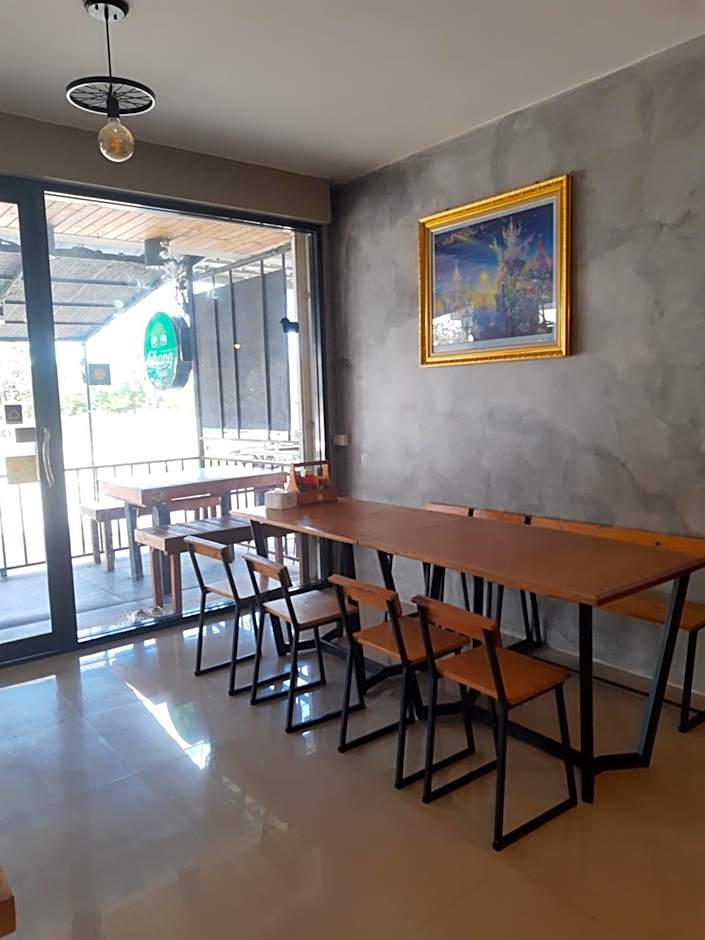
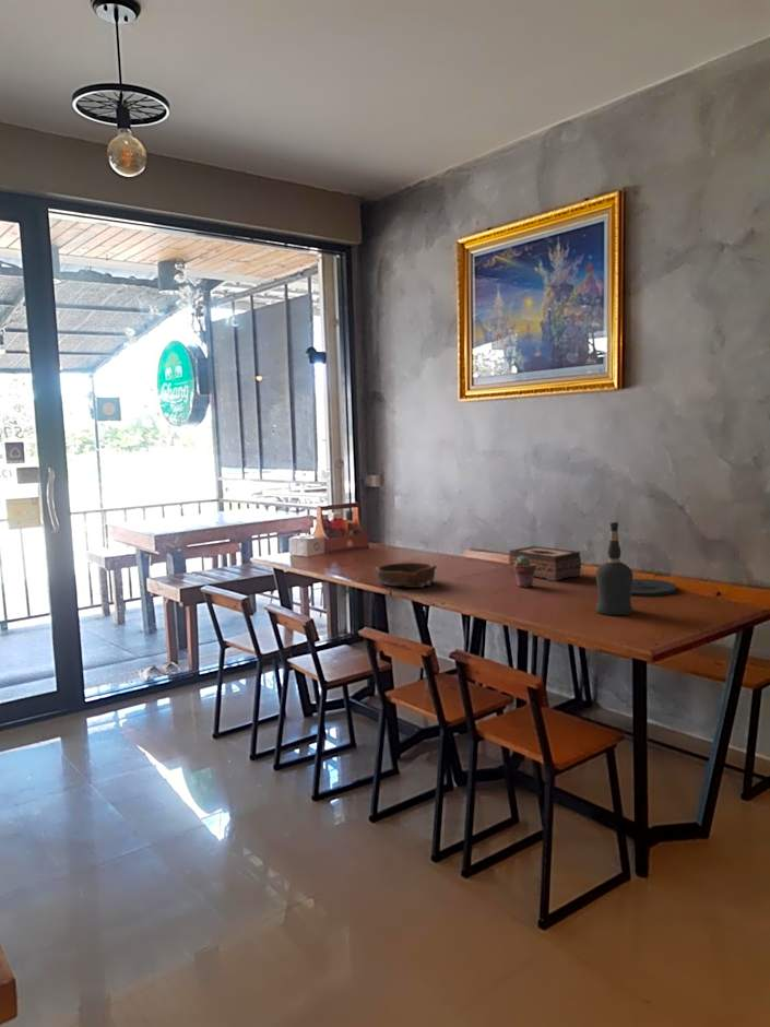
+ potted succulent (524, 570)
+ tissue box (544, 563)
+ plate (639, 585)
+ bowl (407, 574)
+ liquor bottle (614, 566)
